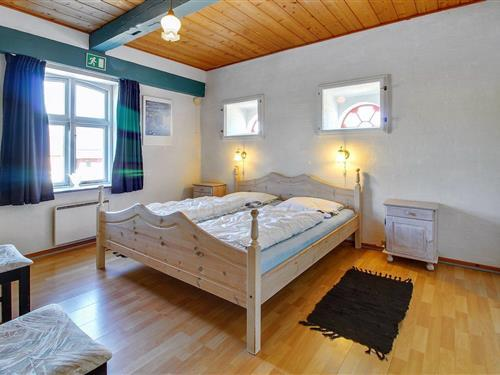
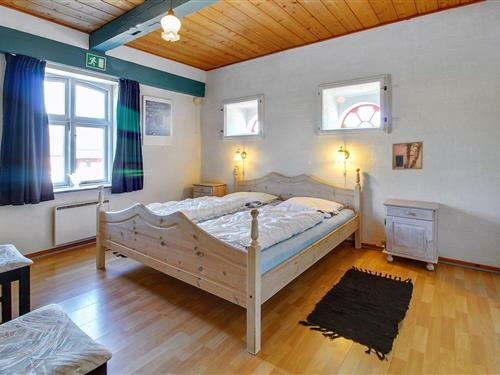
+ wall art (407, 156)
